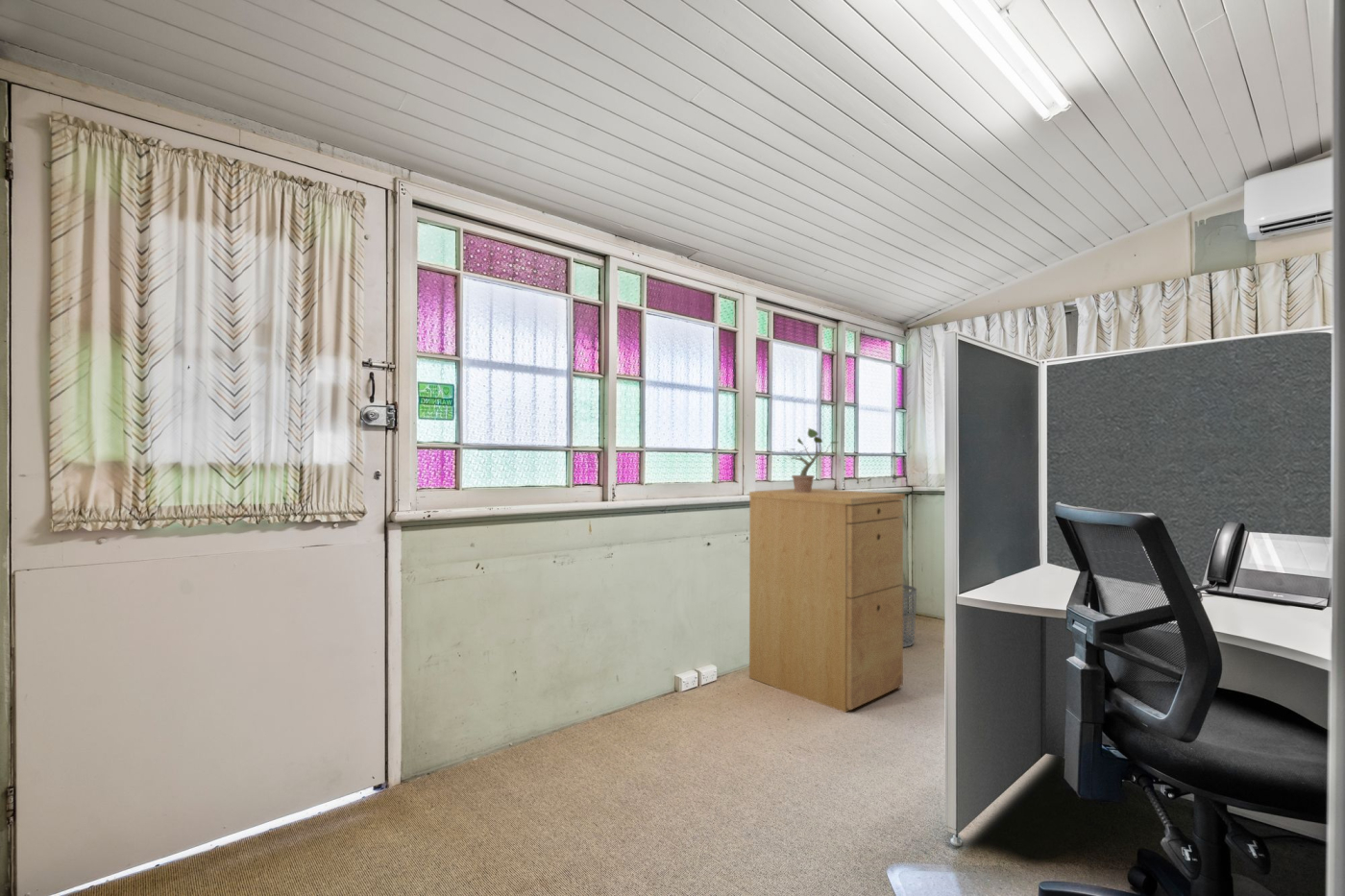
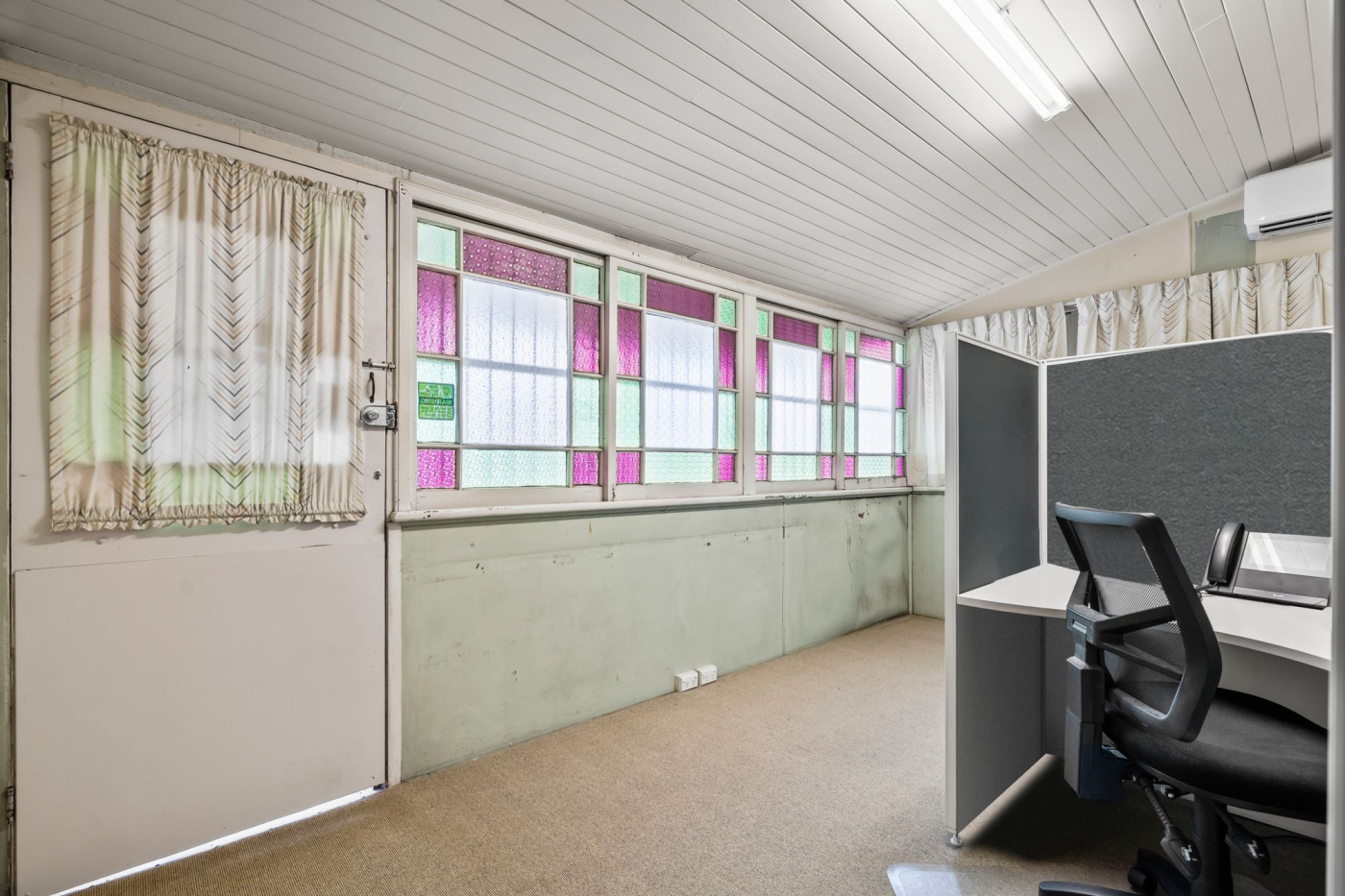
- filing cabinet (824, 588)
- potted plant (805, 460)
- waste bin (903, 614)
